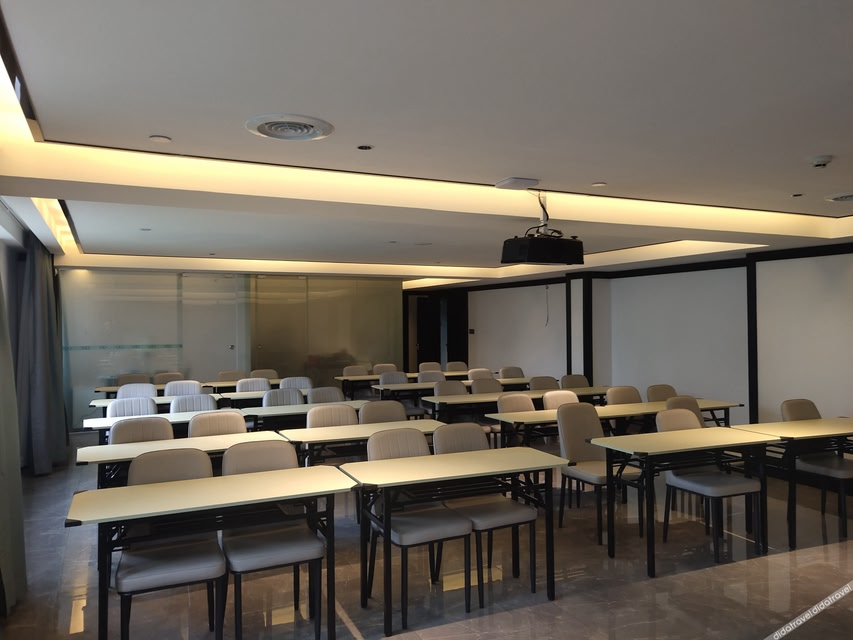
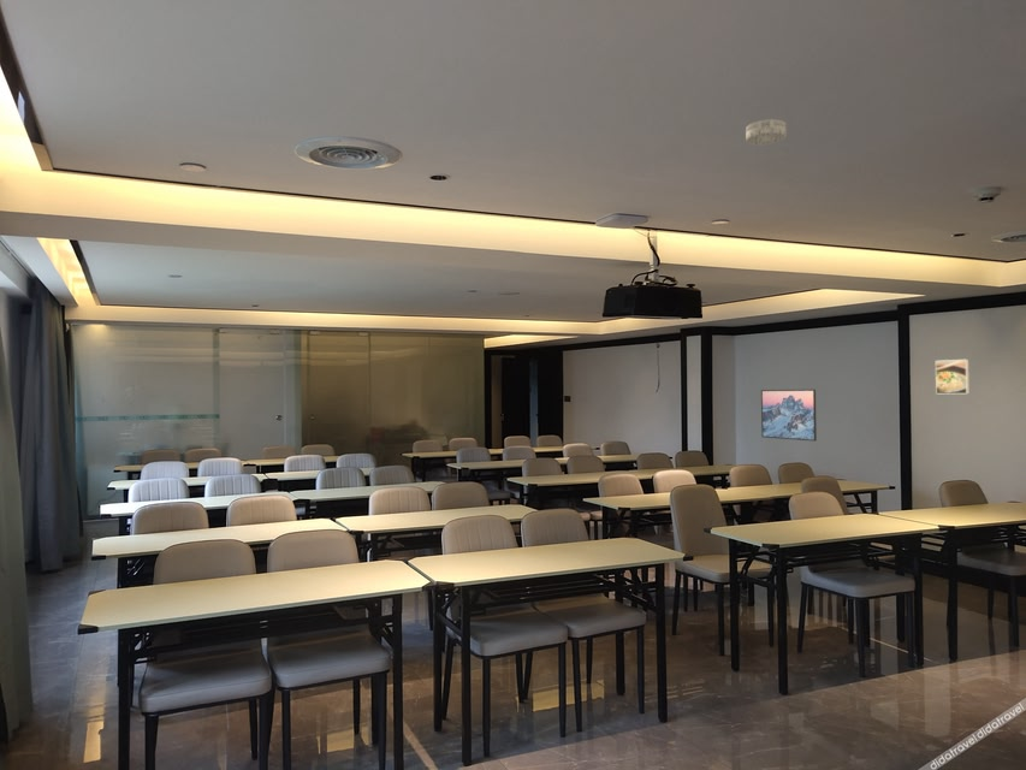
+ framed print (787, 414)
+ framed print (951, 377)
+ smoke detector (765, 131)
